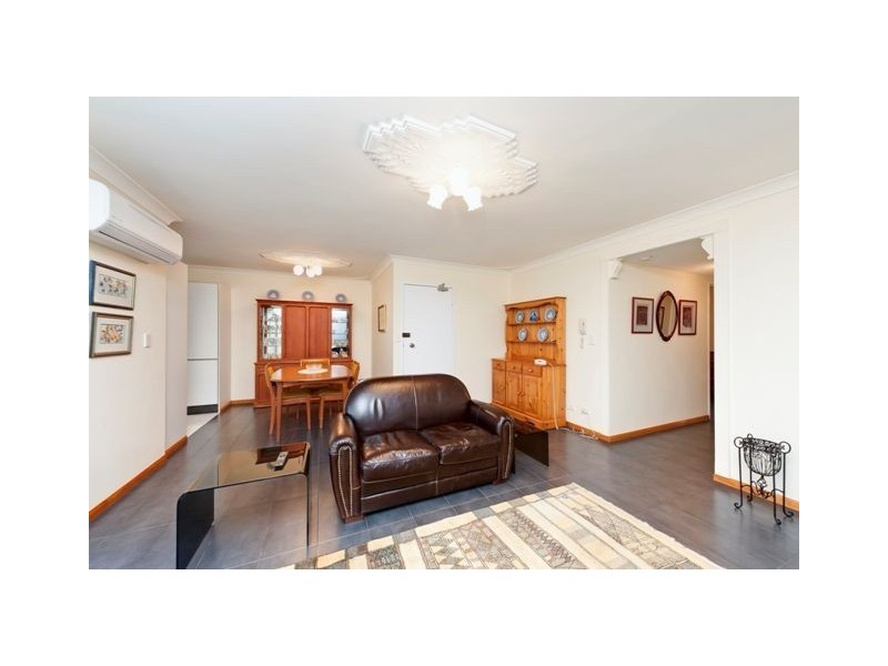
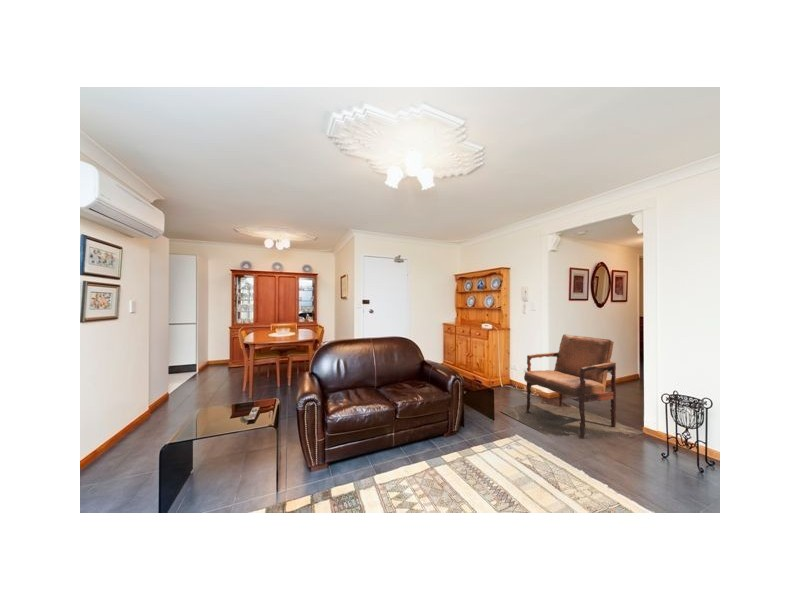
+ armchair (565, 379)
